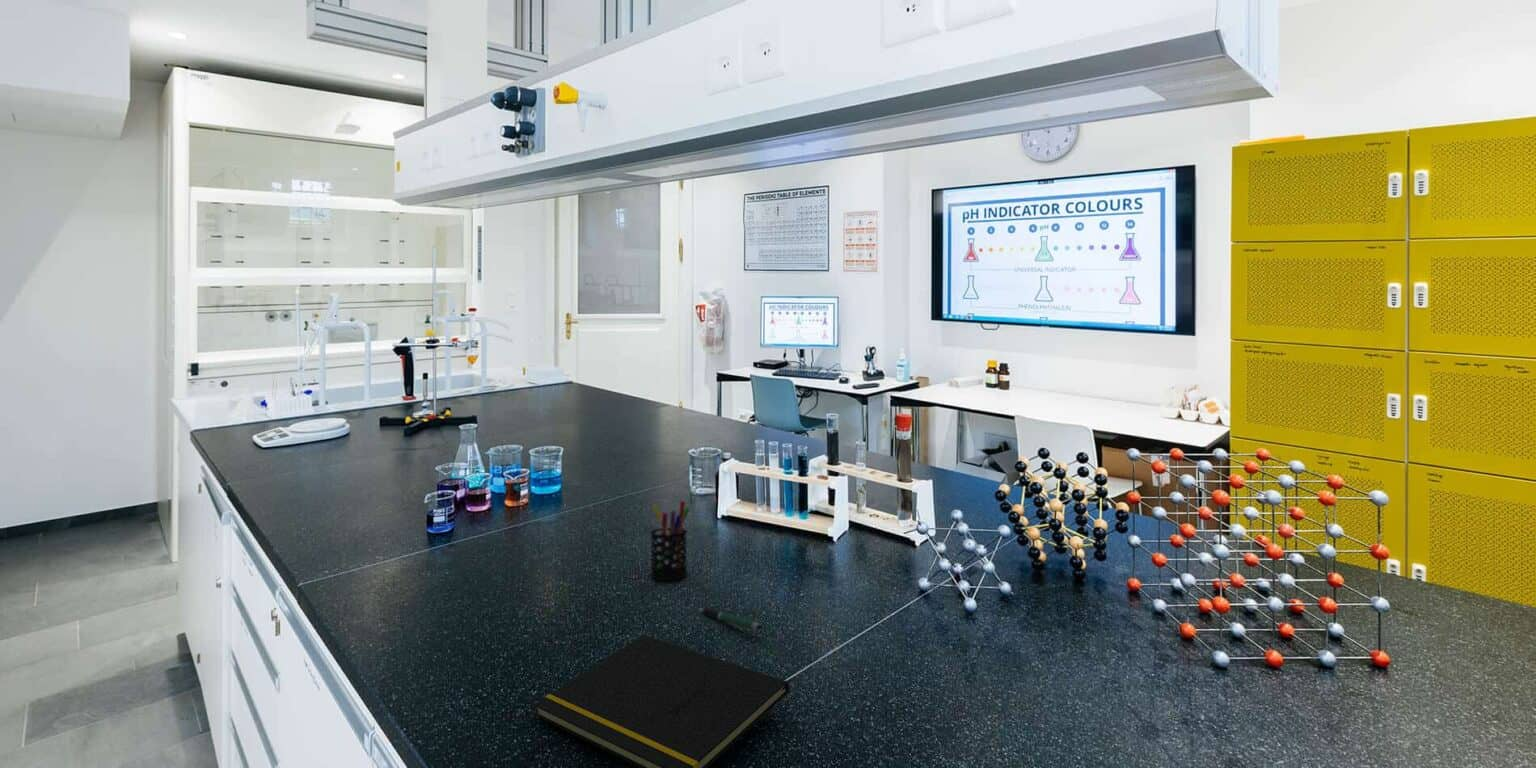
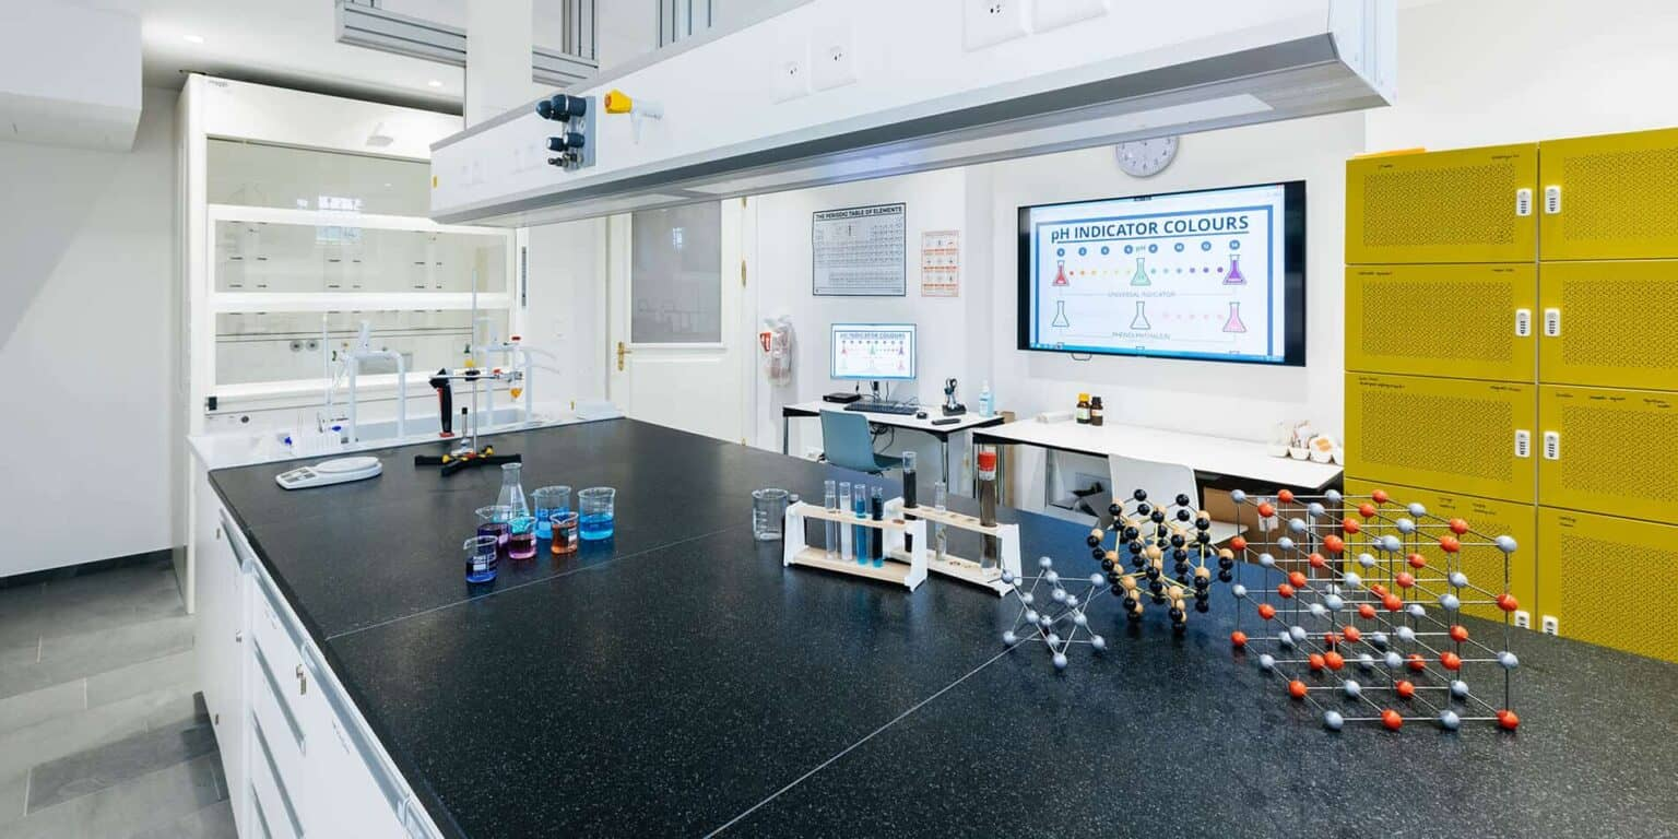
- pen holder (673, 536)
- notepad (660, 698)
- pen (728, 617)
